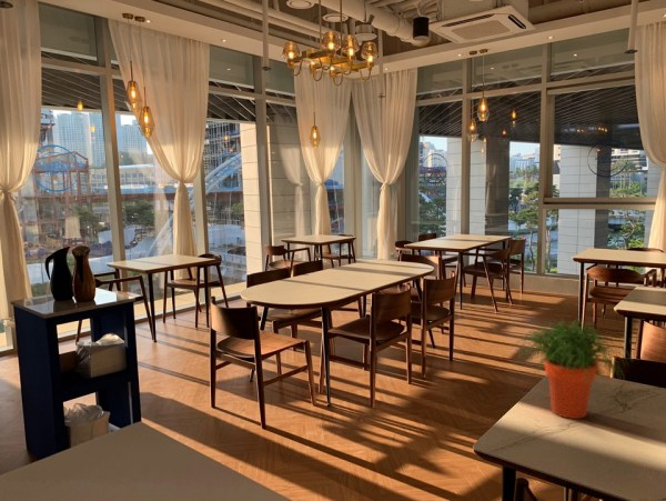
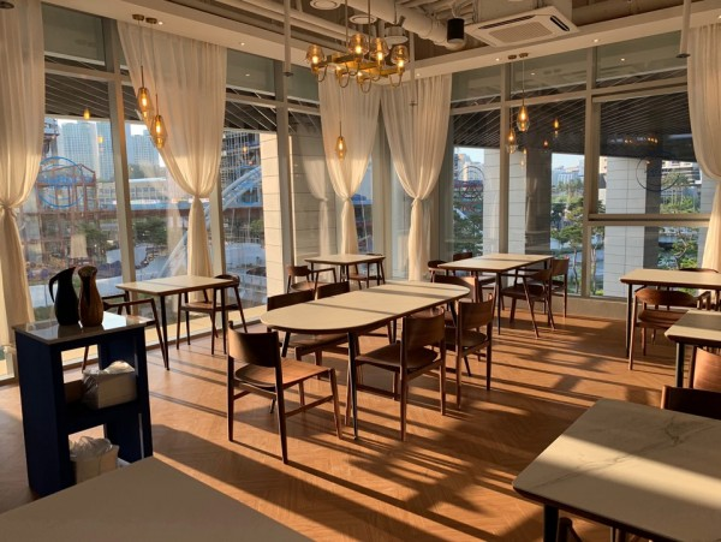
- potted plant (571, 367)
